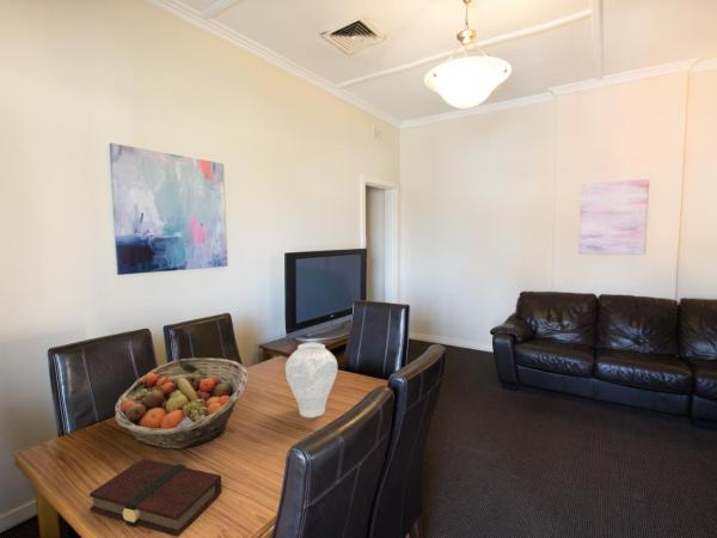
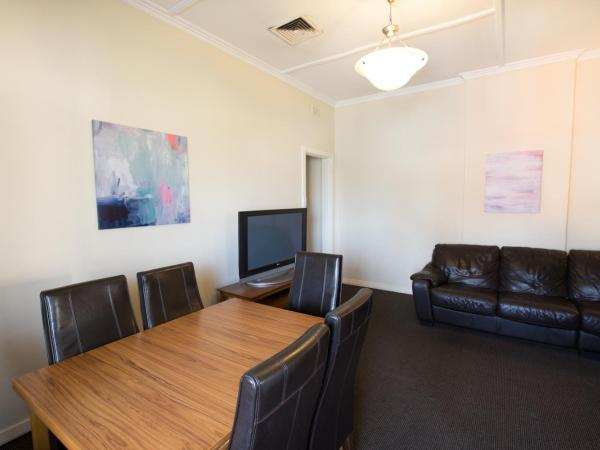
- book (158, 493)
- fruit basket (184, 399)
- vase (311, 378)
